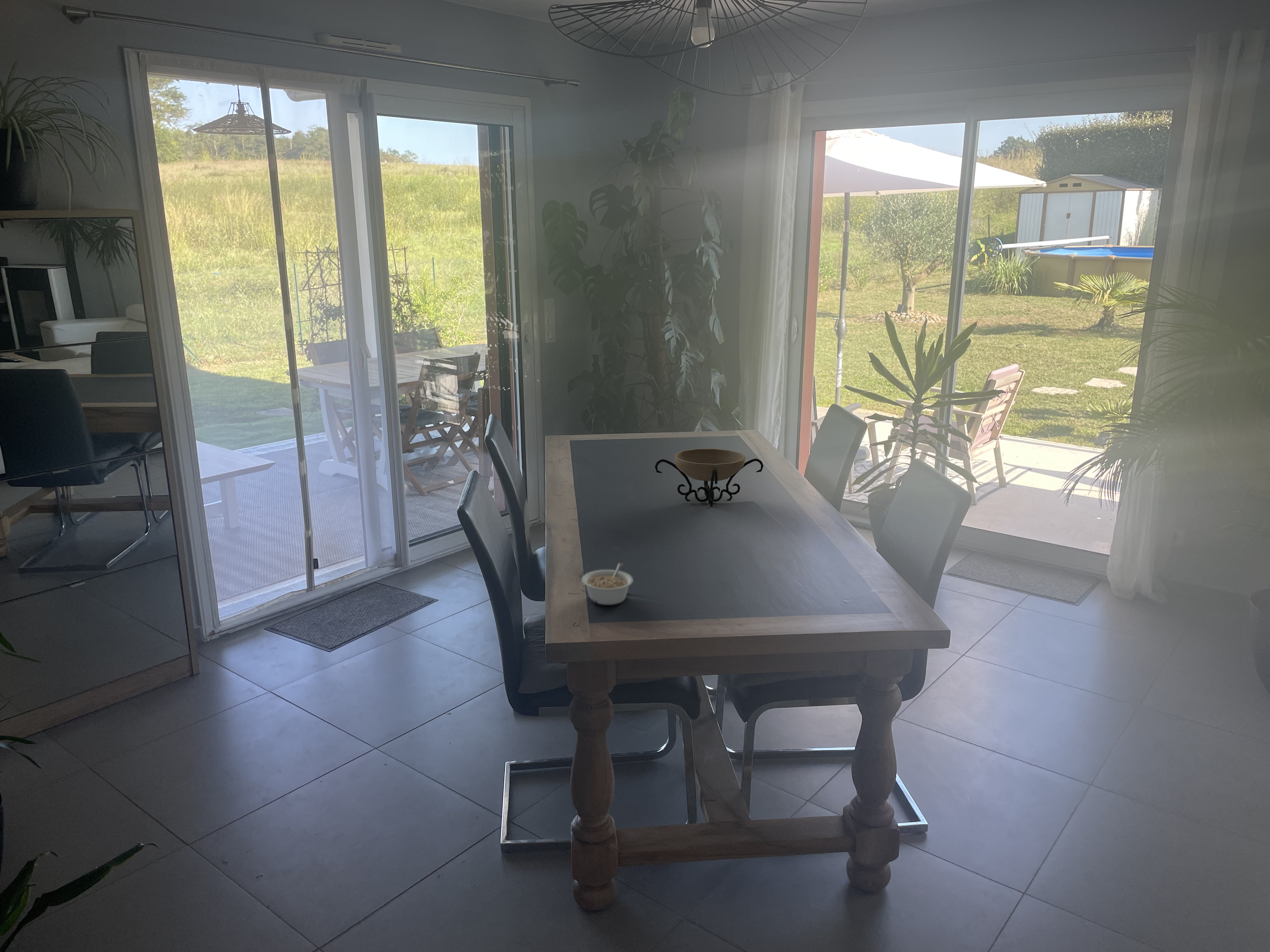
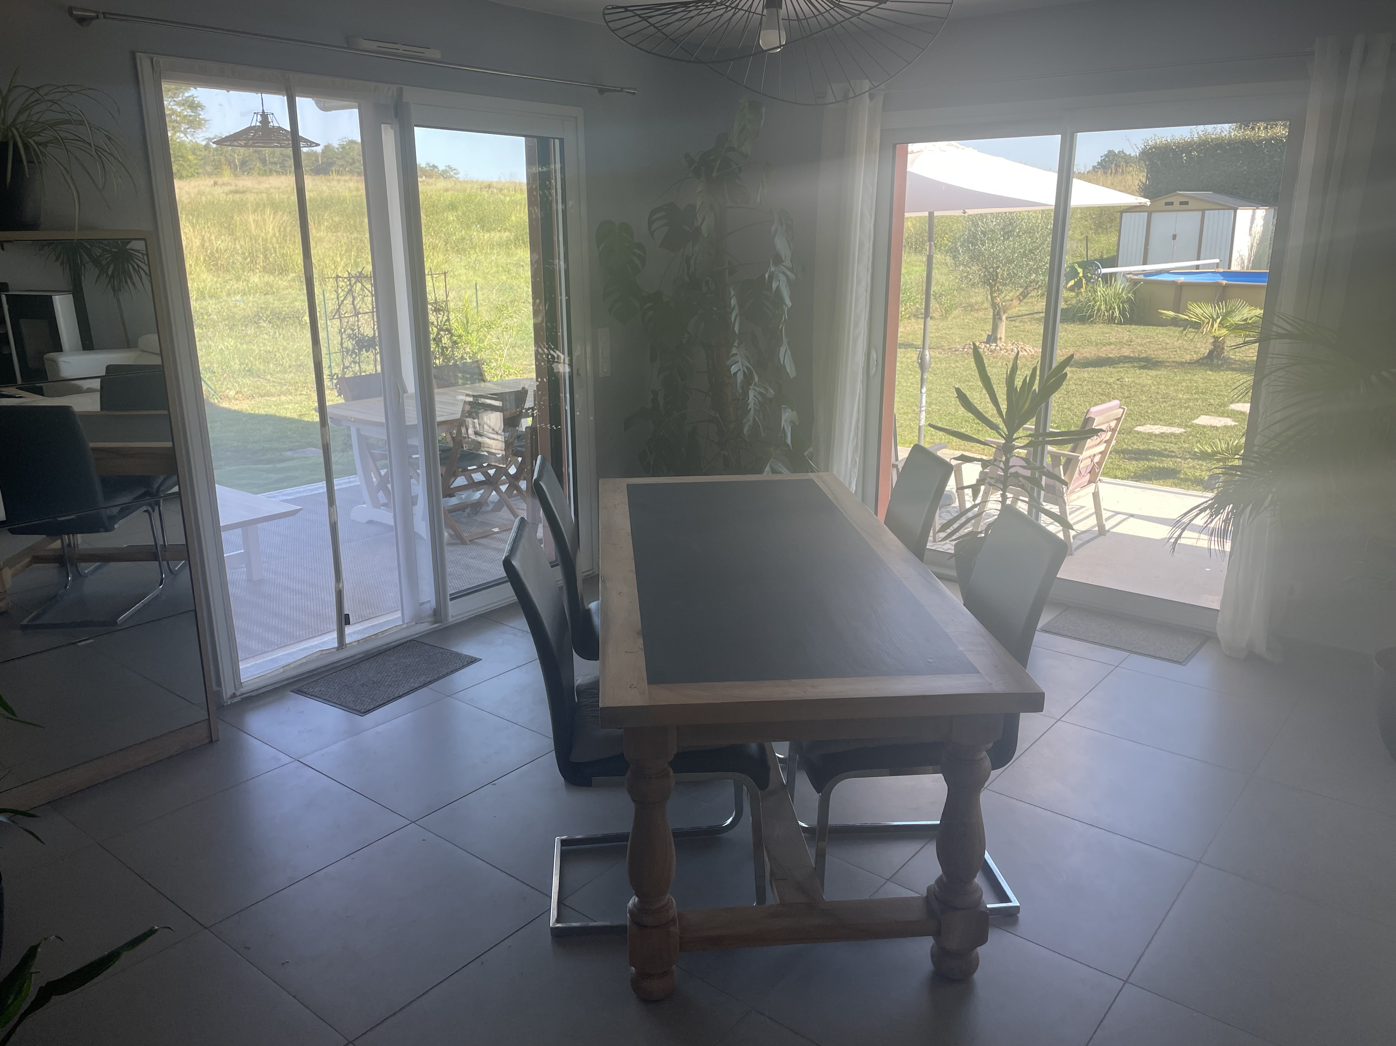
- decorative bowl (709, 479)
- legume (607, 586)
